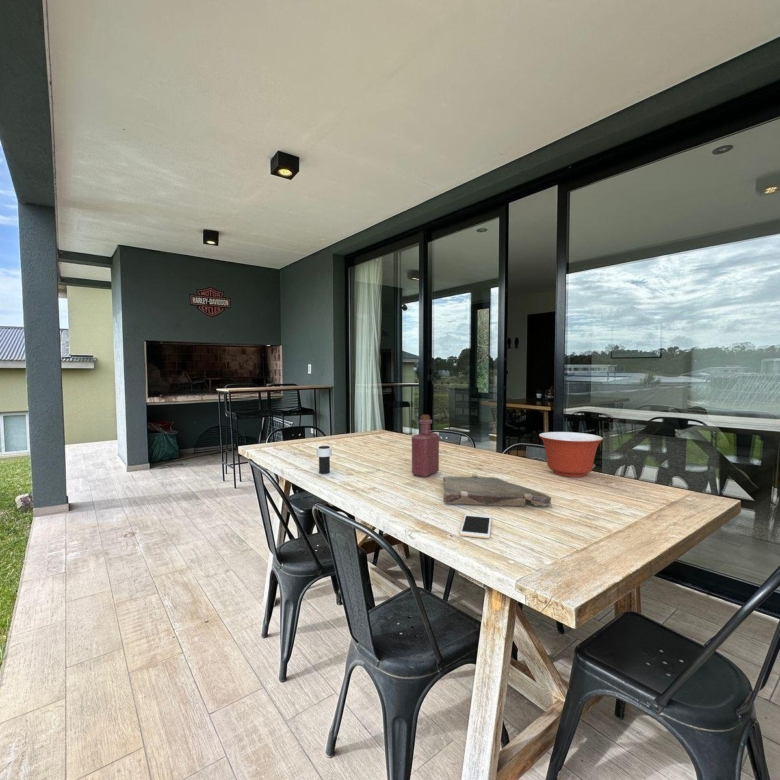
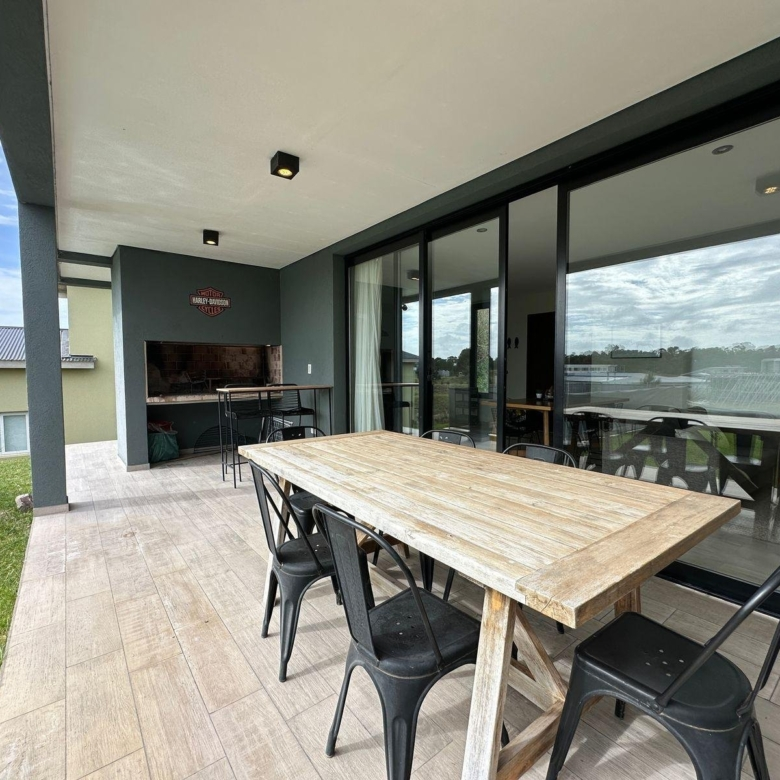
- bottle (425, 444)
- mixing bowl (569, 454)
- cup (324, 459)
- cell phone (476, 525)
- cutting board (490, 487)
